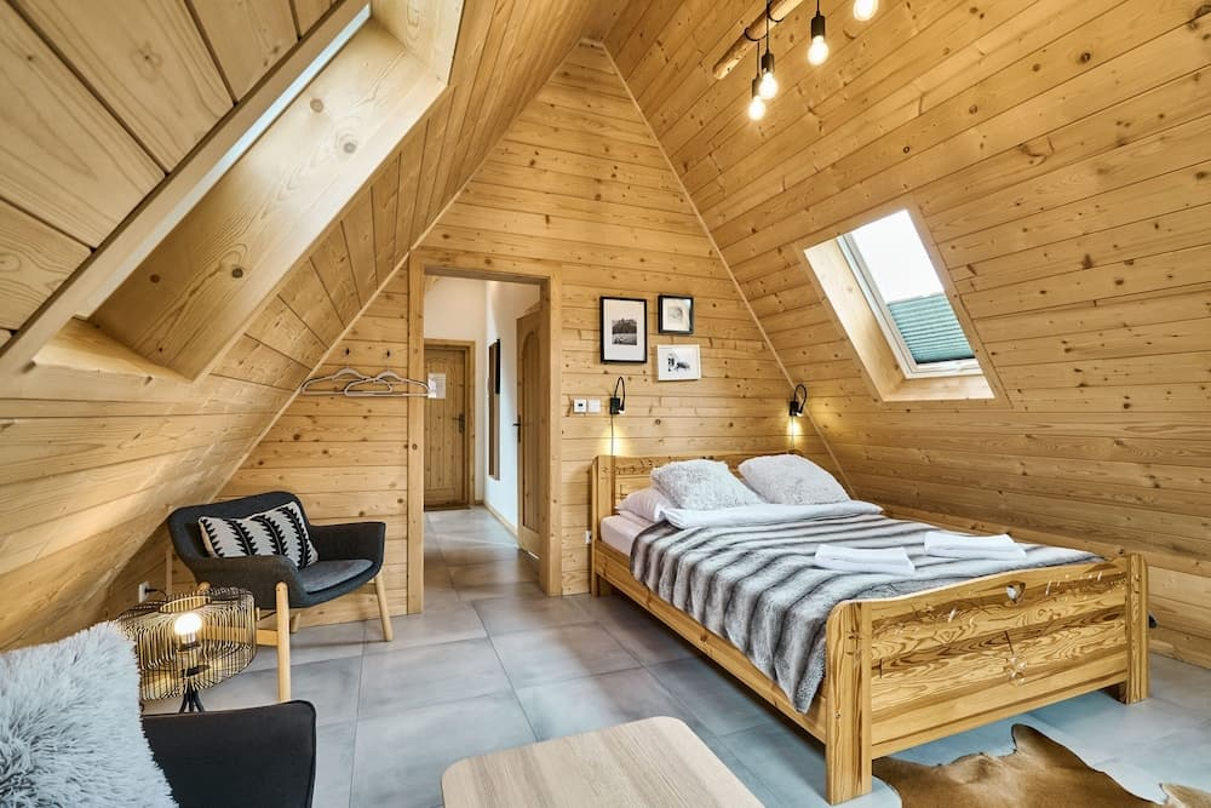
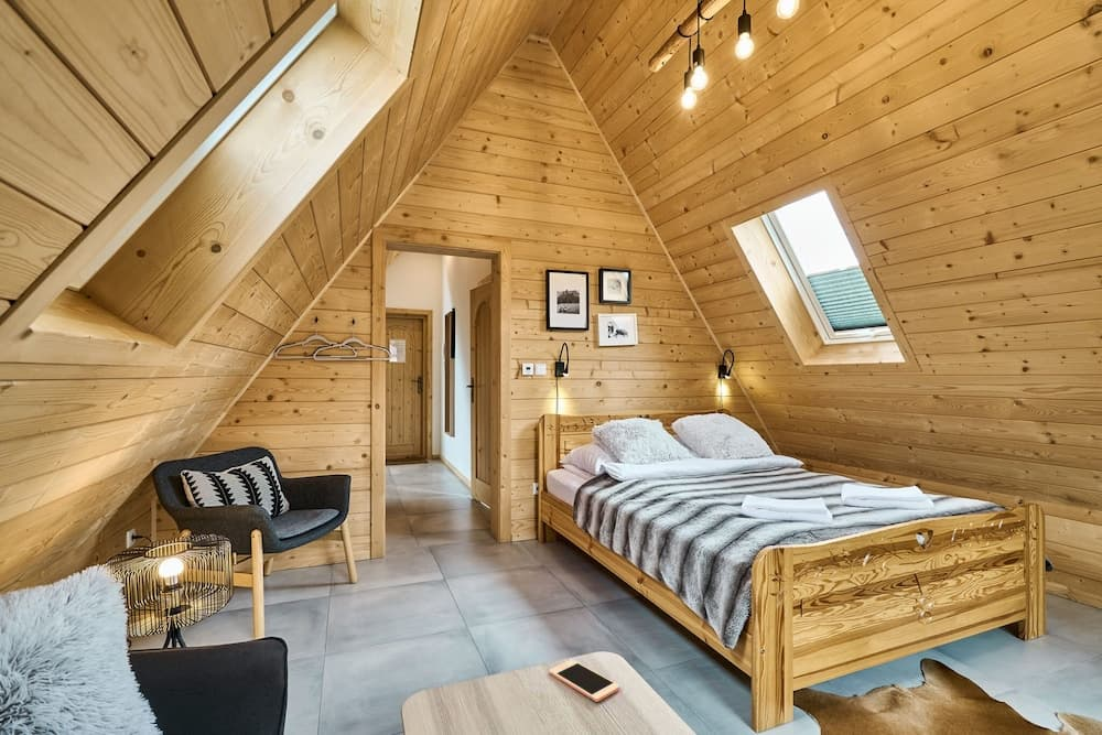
+ cell phone (583, 679)
